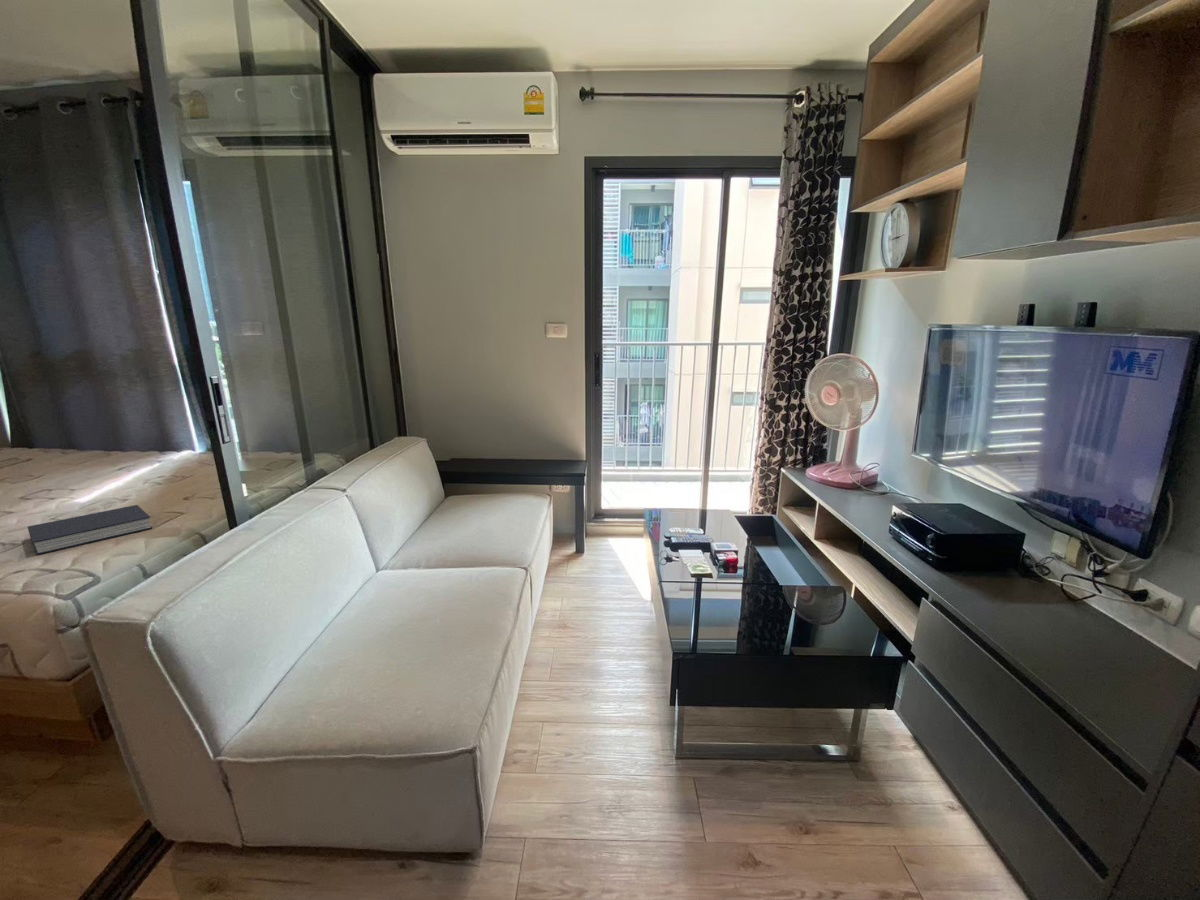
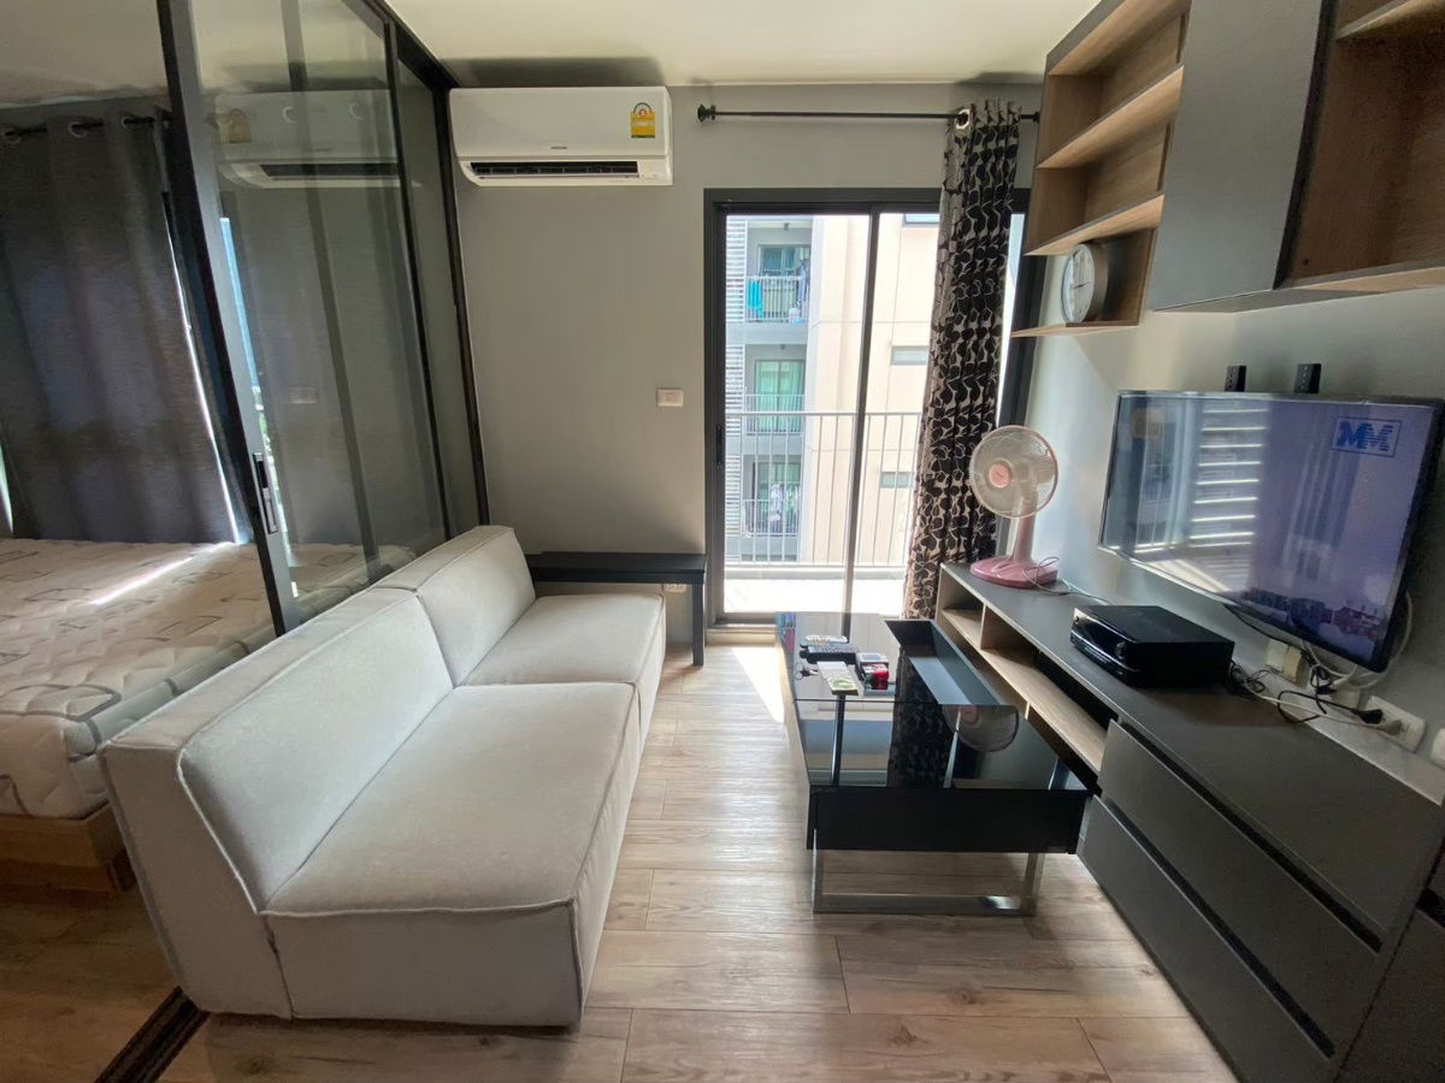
- book (91, 527)
